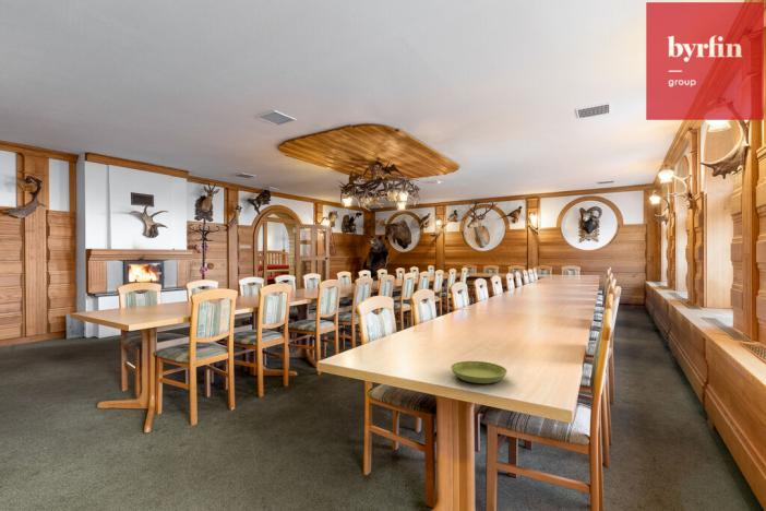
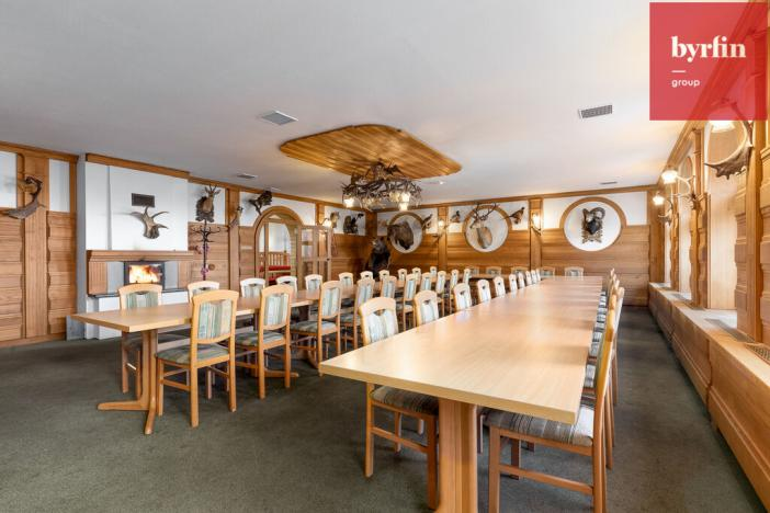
- saucer (478, 372)
